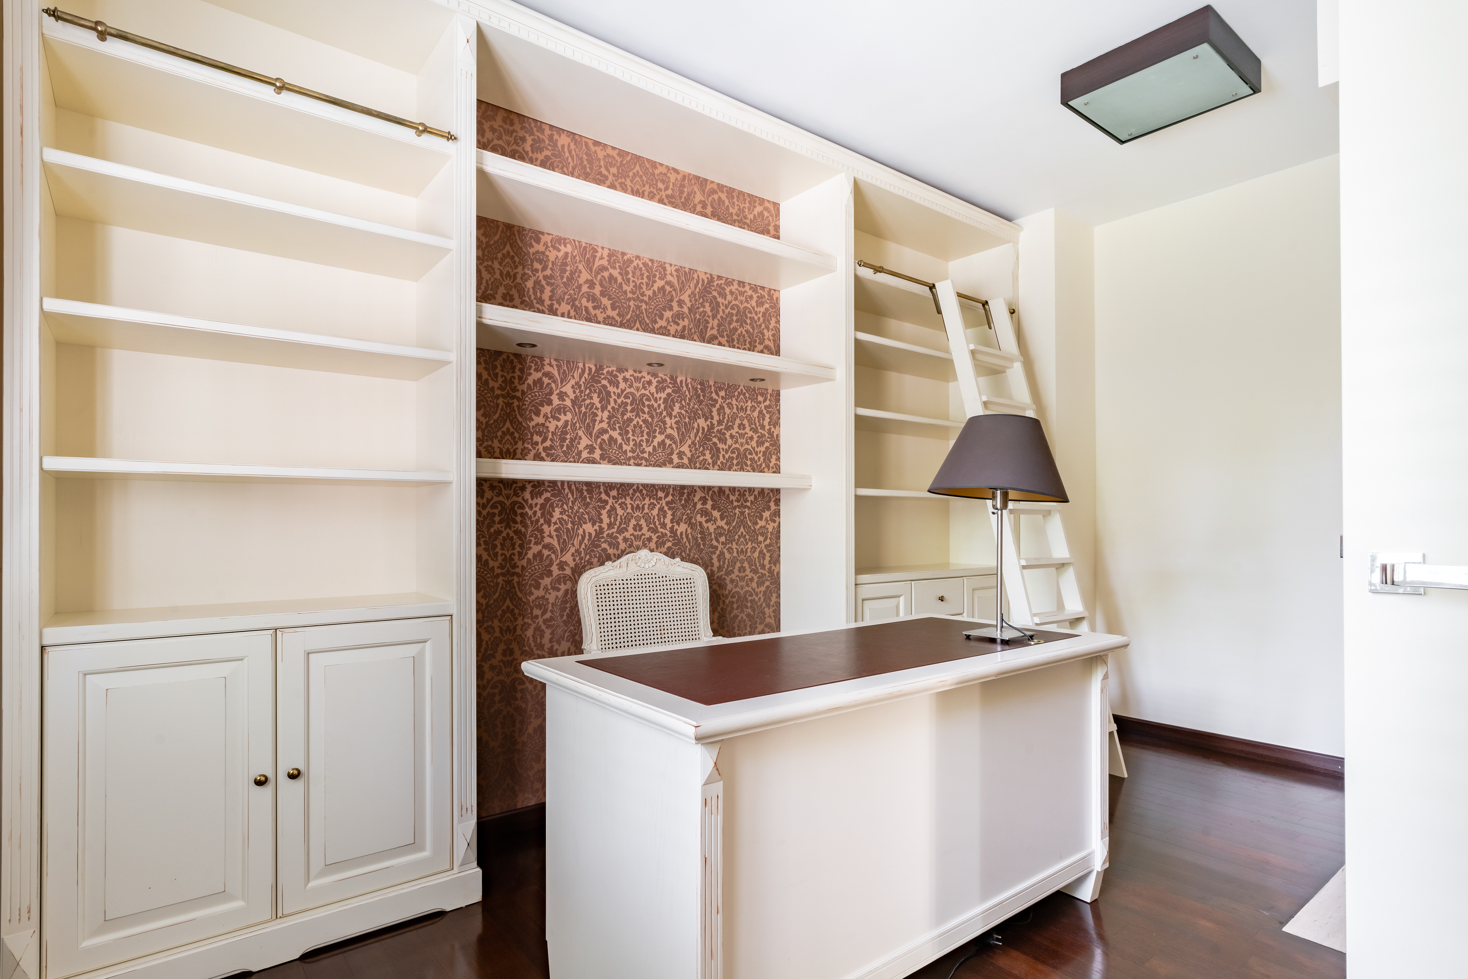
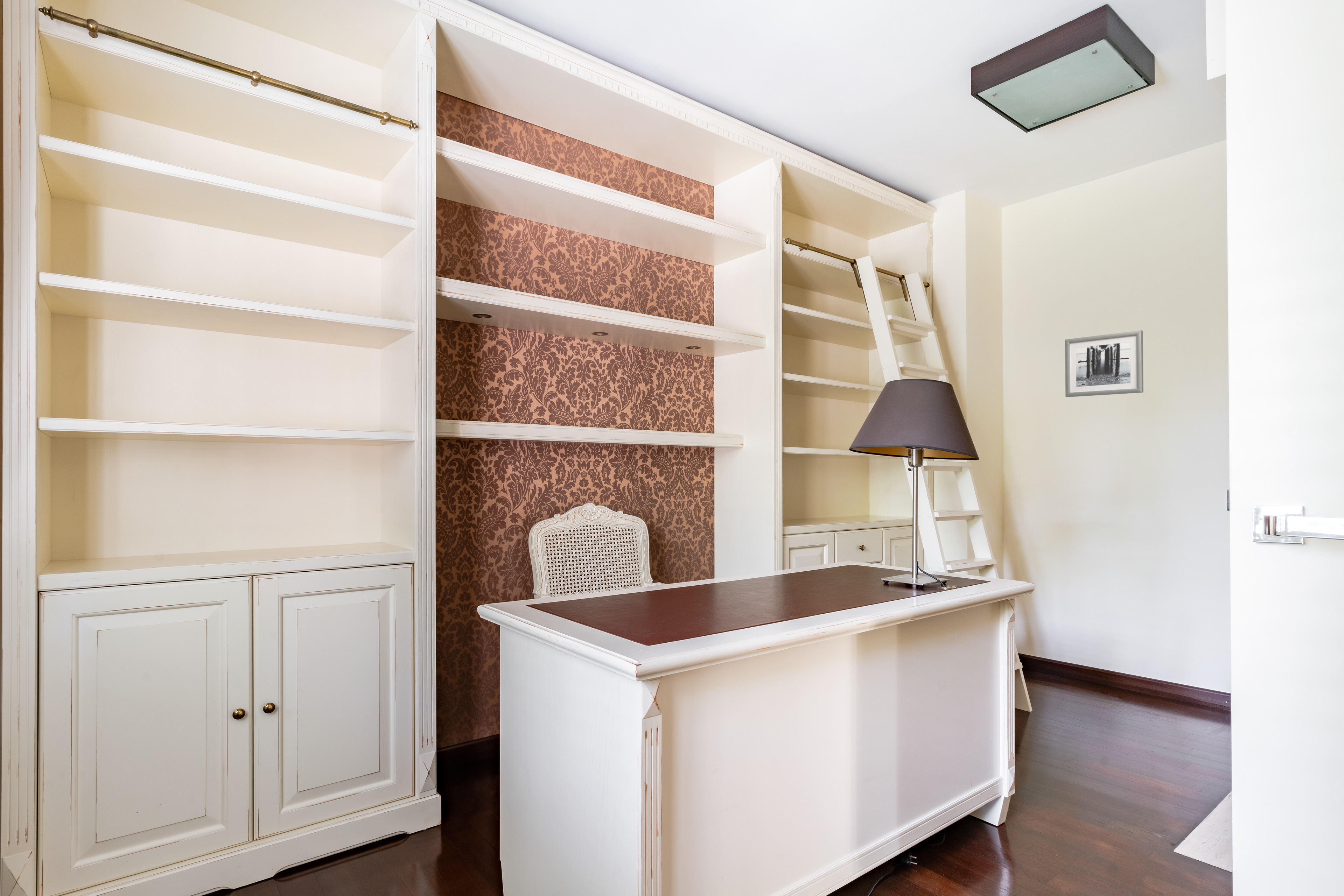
+ wall art (1102, 365)
